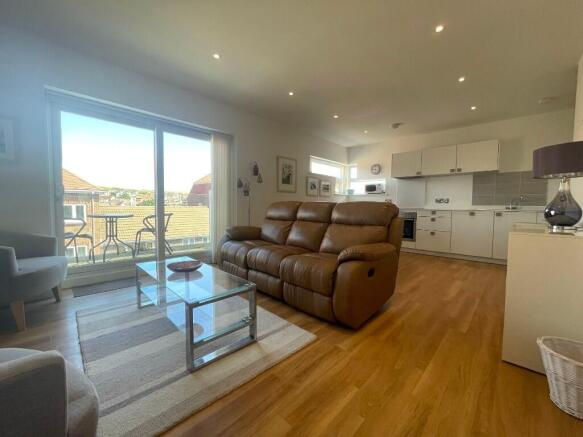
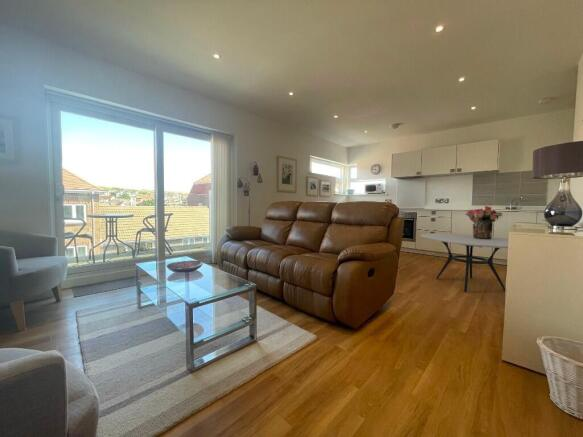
+ dining table (469, 261)
+ bouquet (482, 222)
